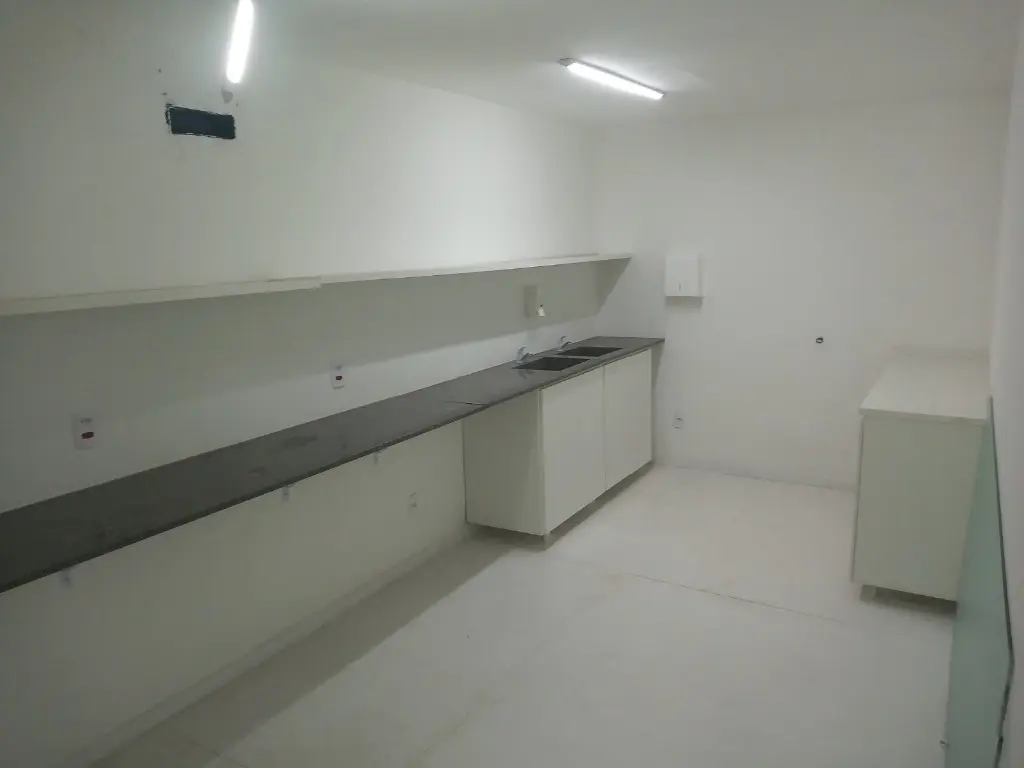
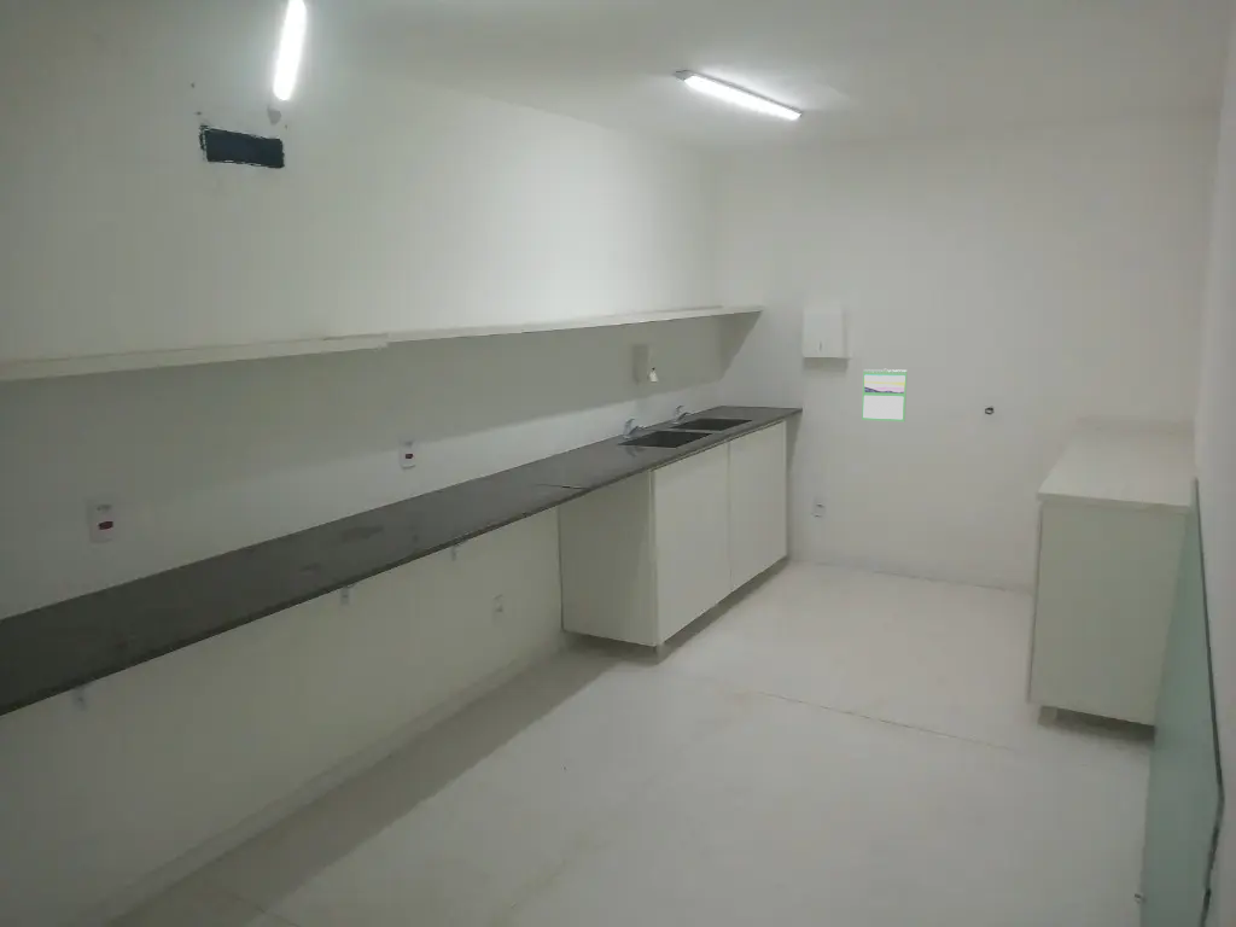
+ calendar (884, 395)
